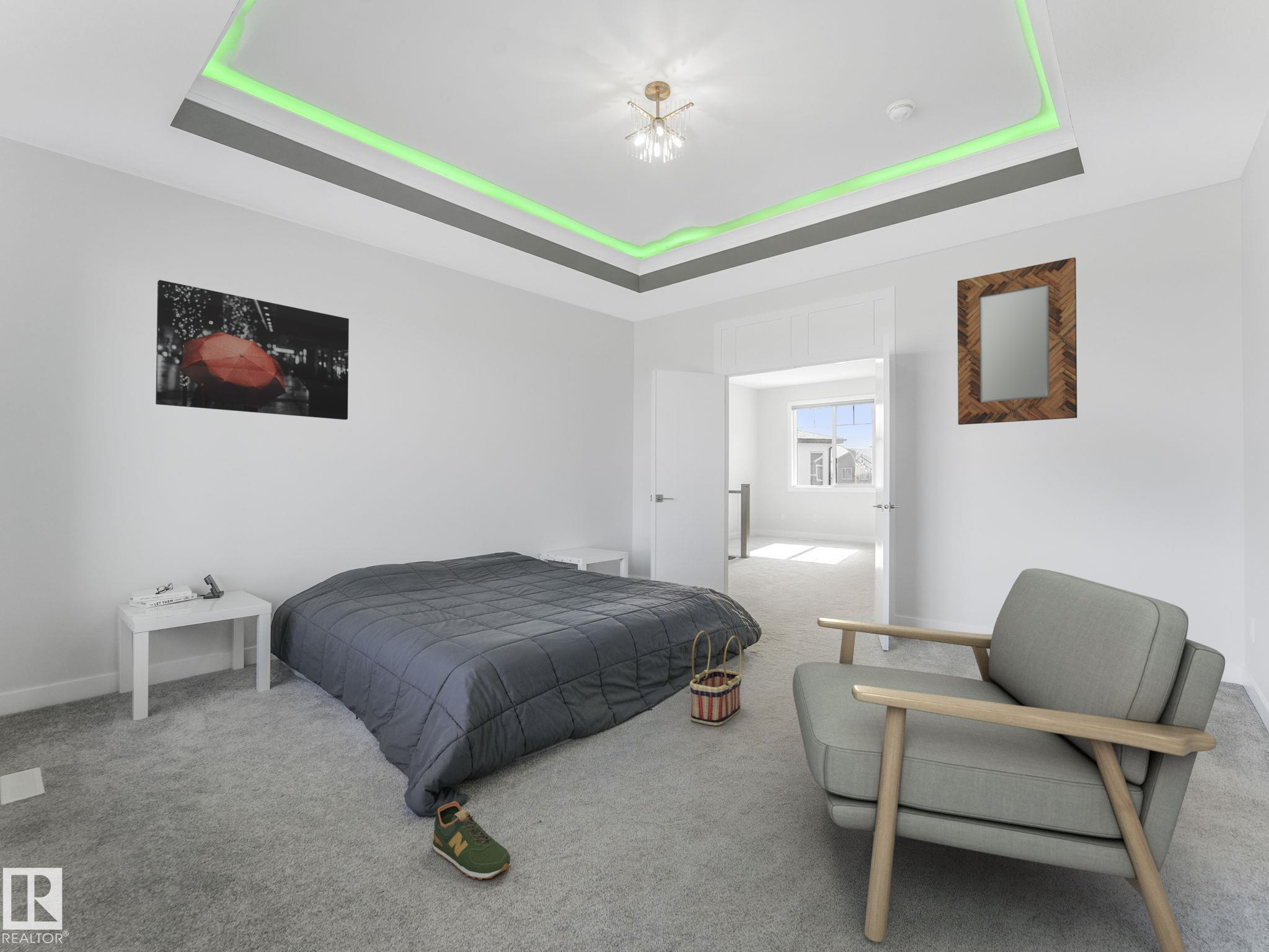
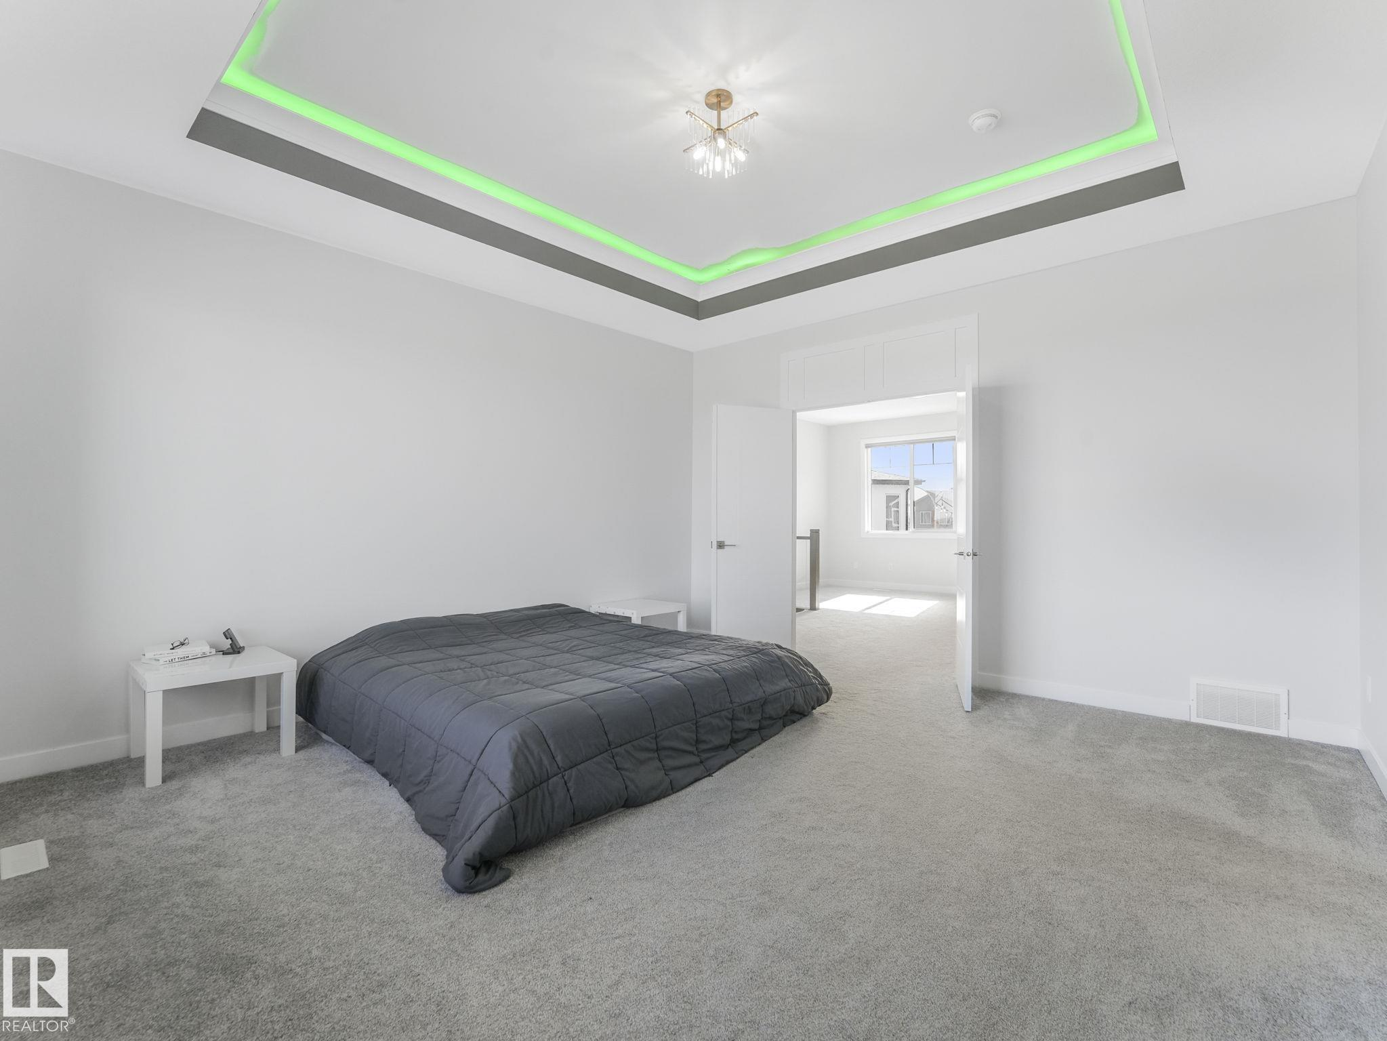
- shoe (470, 837)
- wall art (262, 357)
- home mirror (1014, 345)
- armchair (957, 716)
- basket (716, 674)
